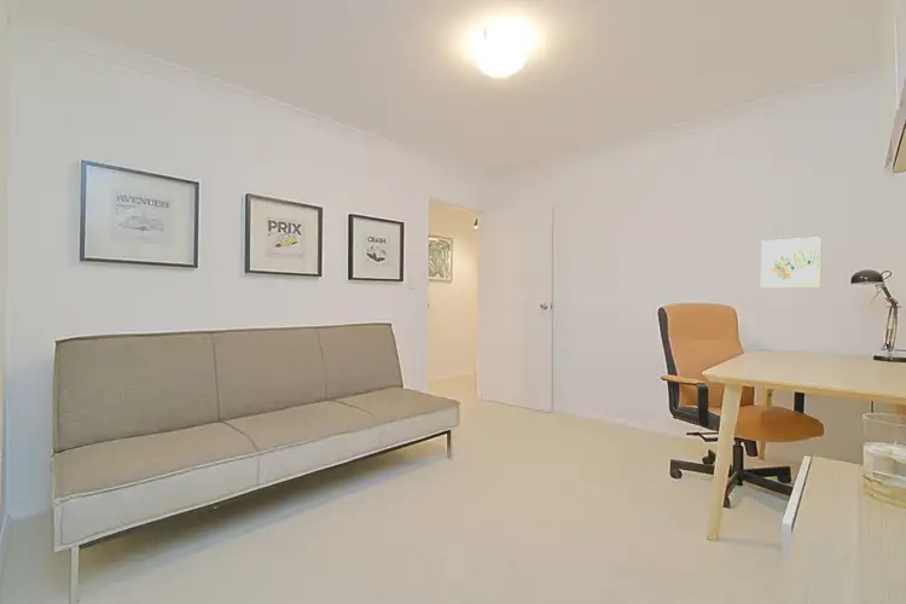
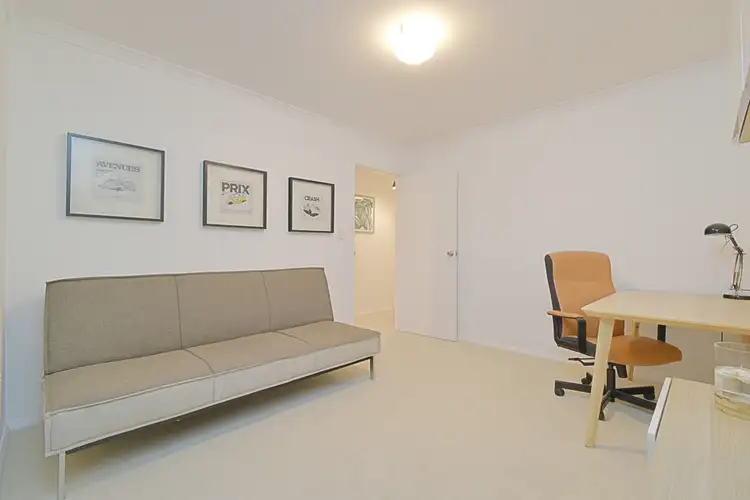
- wall art (790, 263)
